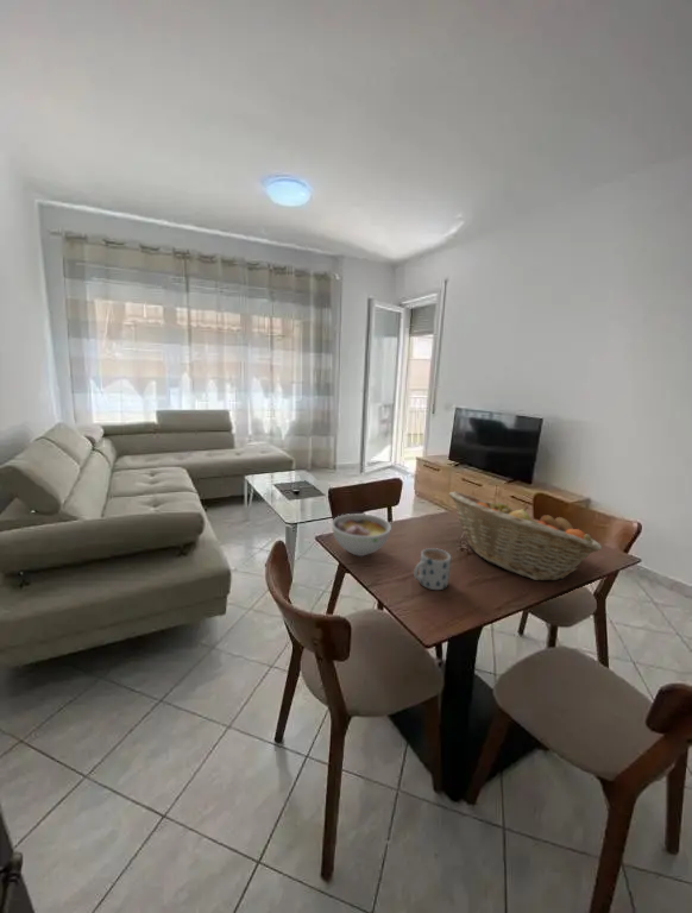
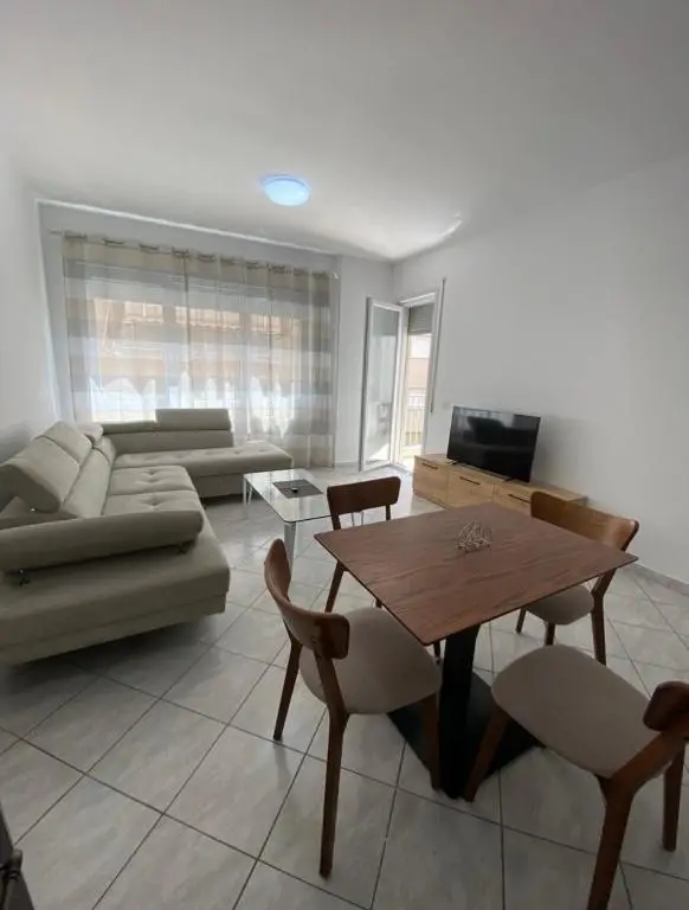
- mug (429, 569)
- bowl (360, 537)
- fruit basket (516, 528)
